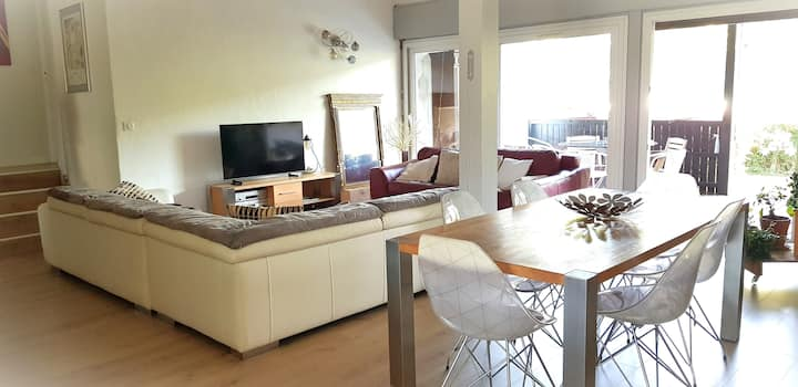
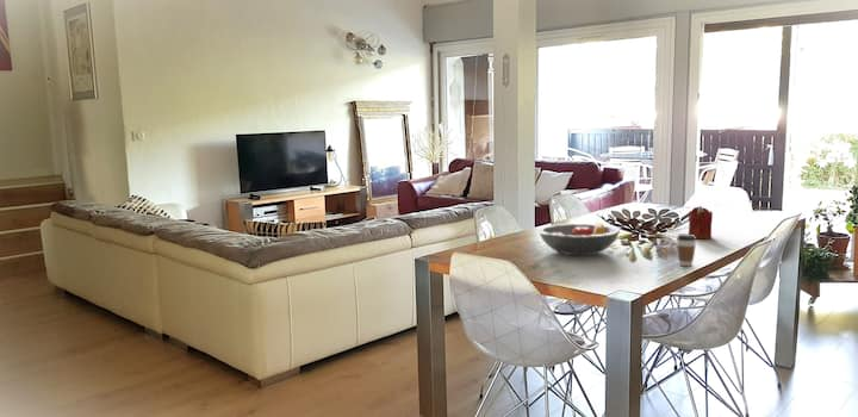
+ candle (700, 220)
+ fruit bowl (578, 237)
+ coffee cup (685, 249)
